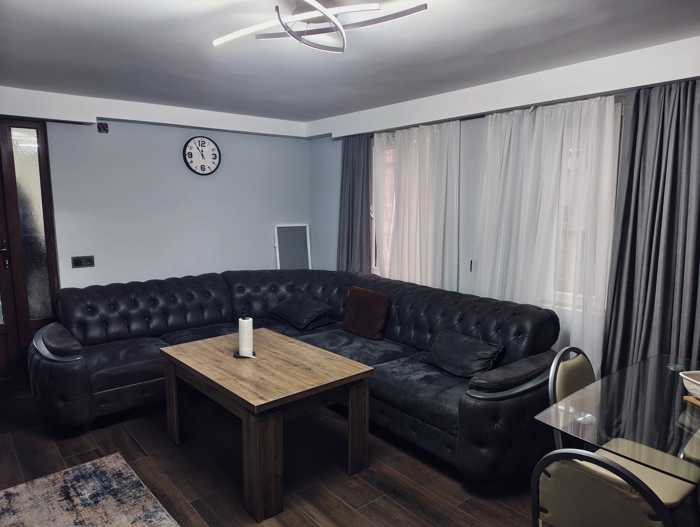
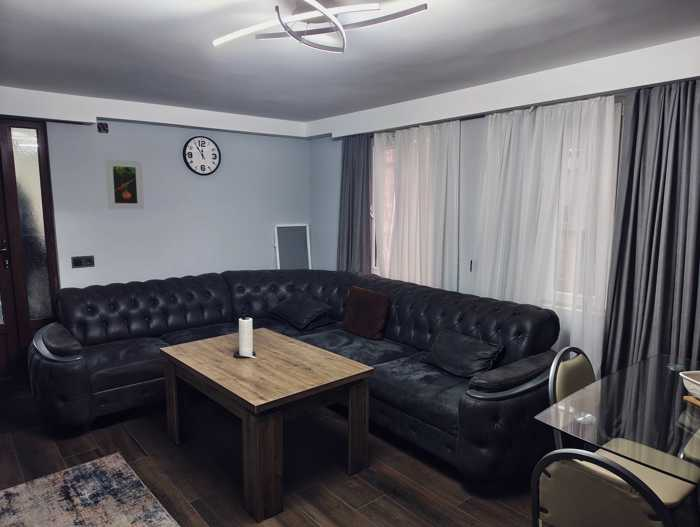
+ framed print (125, 185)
